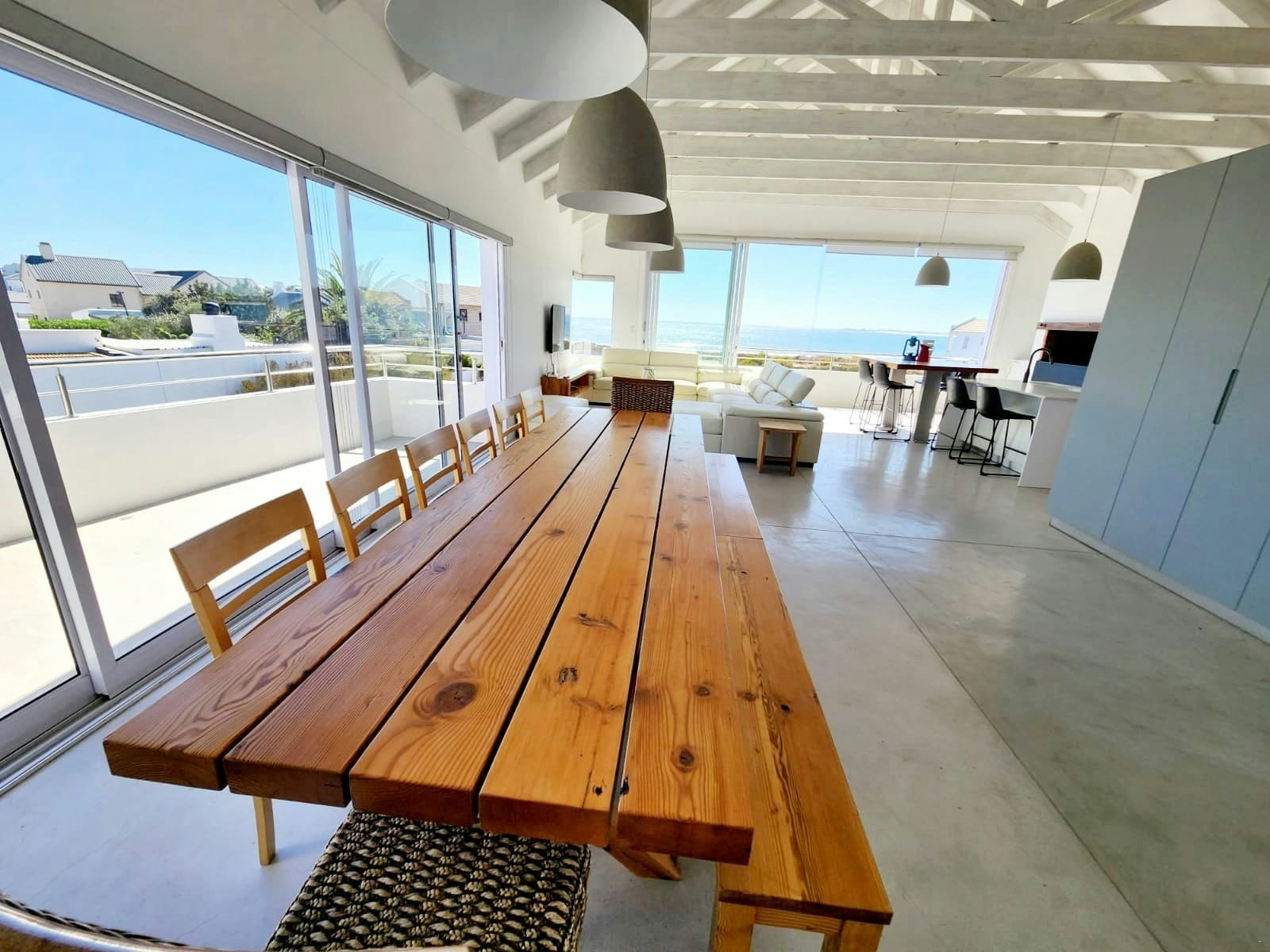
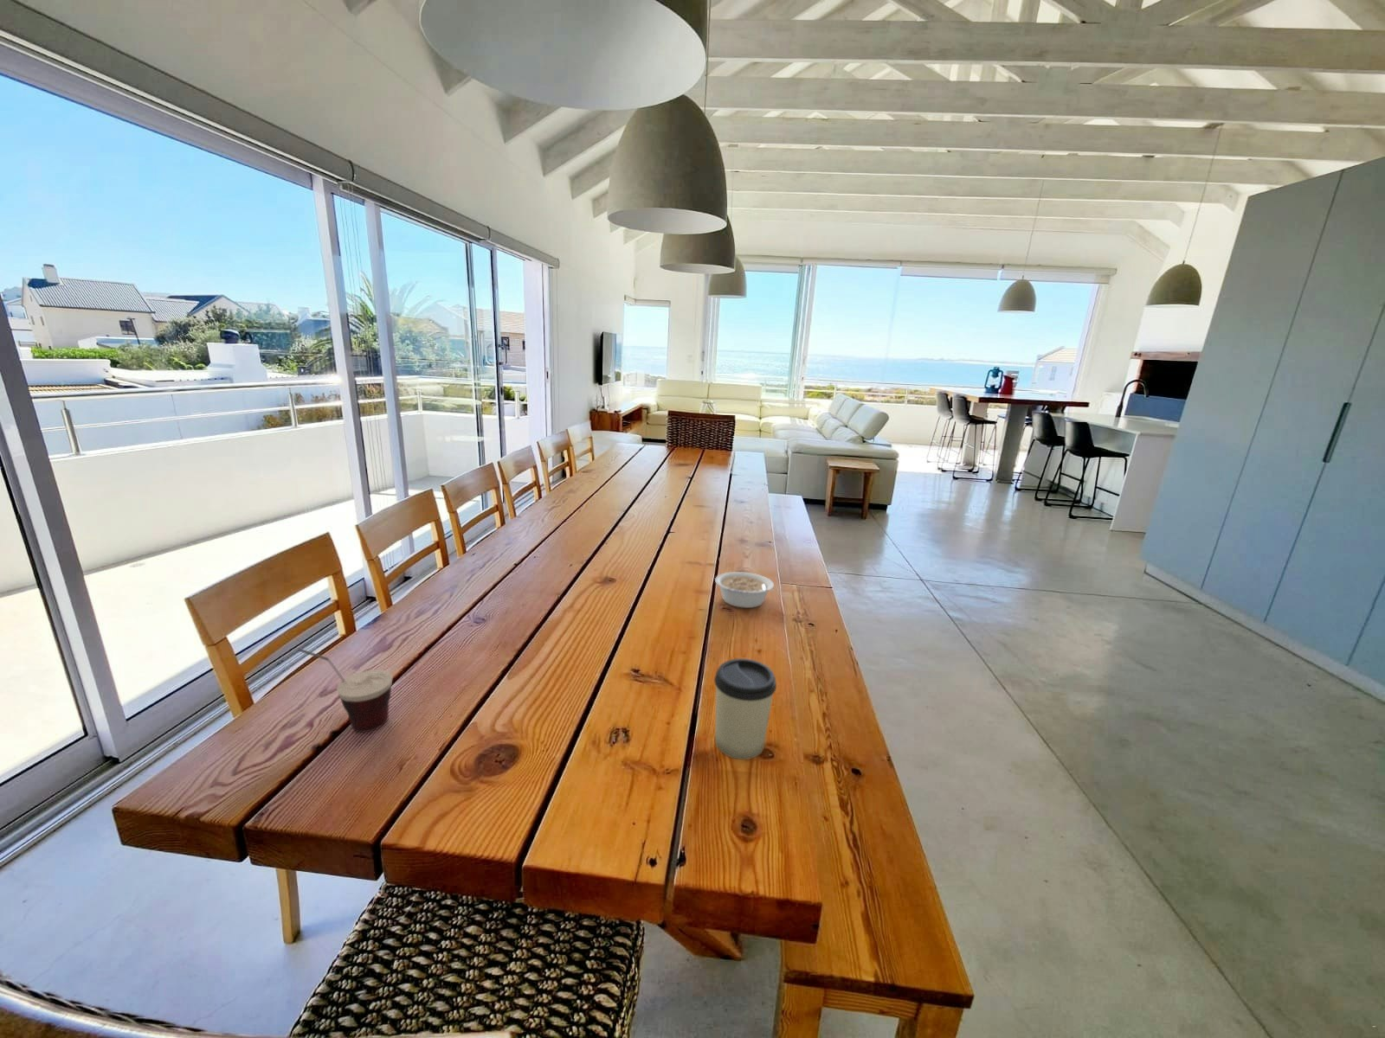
+ legume (745, 589)
+ cup (743, 708)
+ cup (347, 687)
